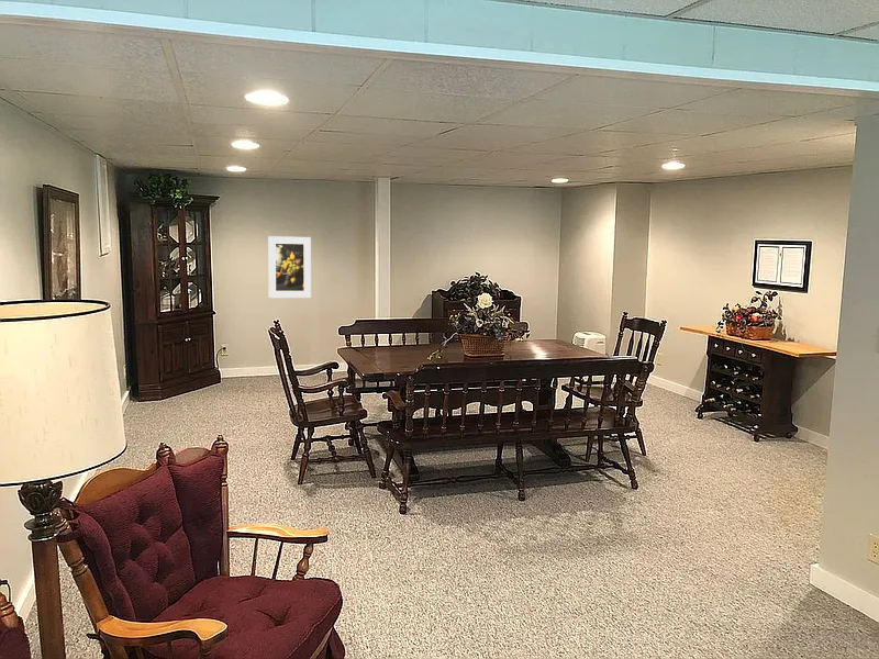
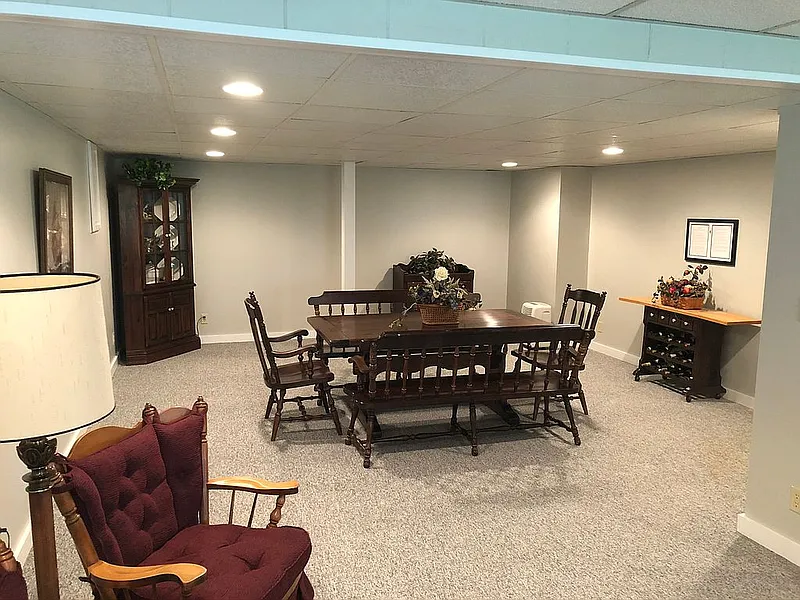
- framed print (289, 267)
